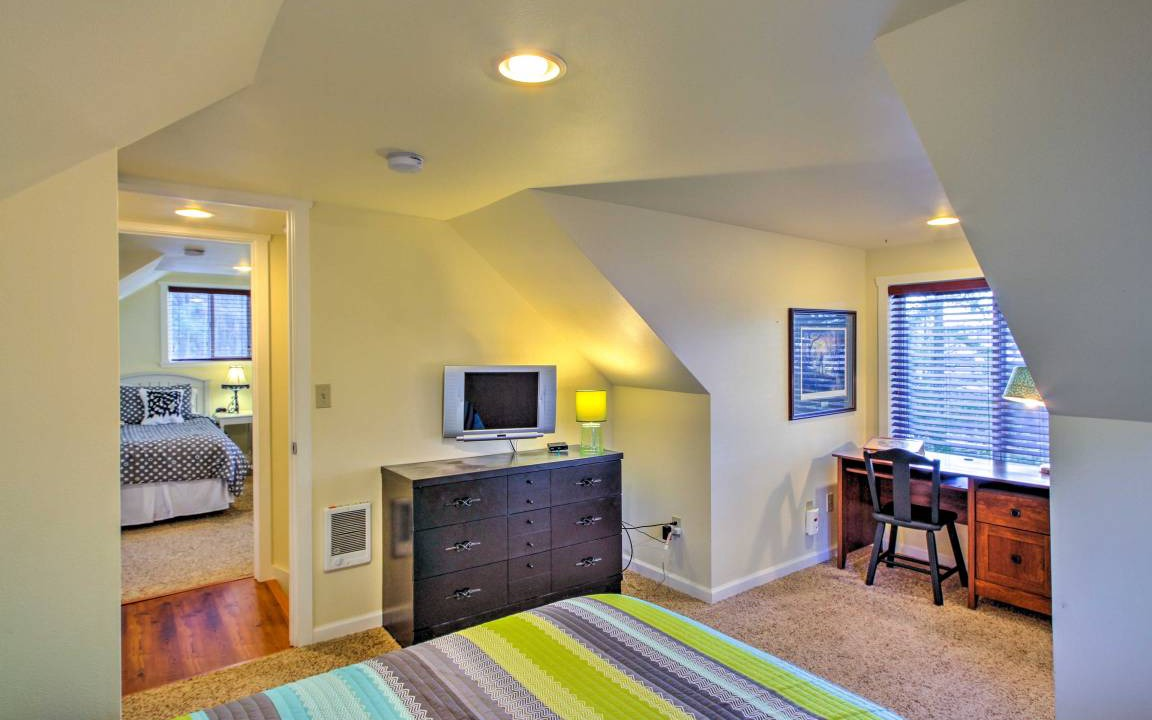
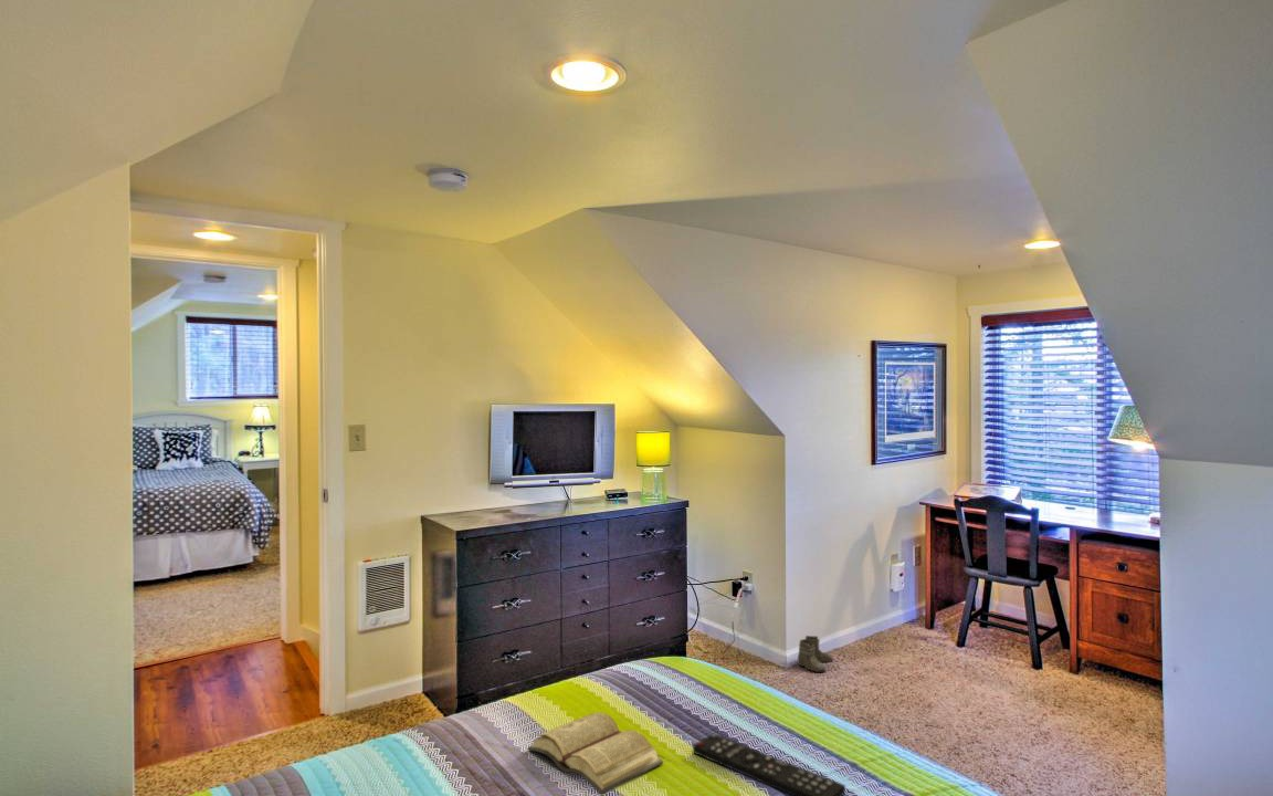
+ boots (814, 652)
+ diary (593, 744)
+ remote control (764, 766)
